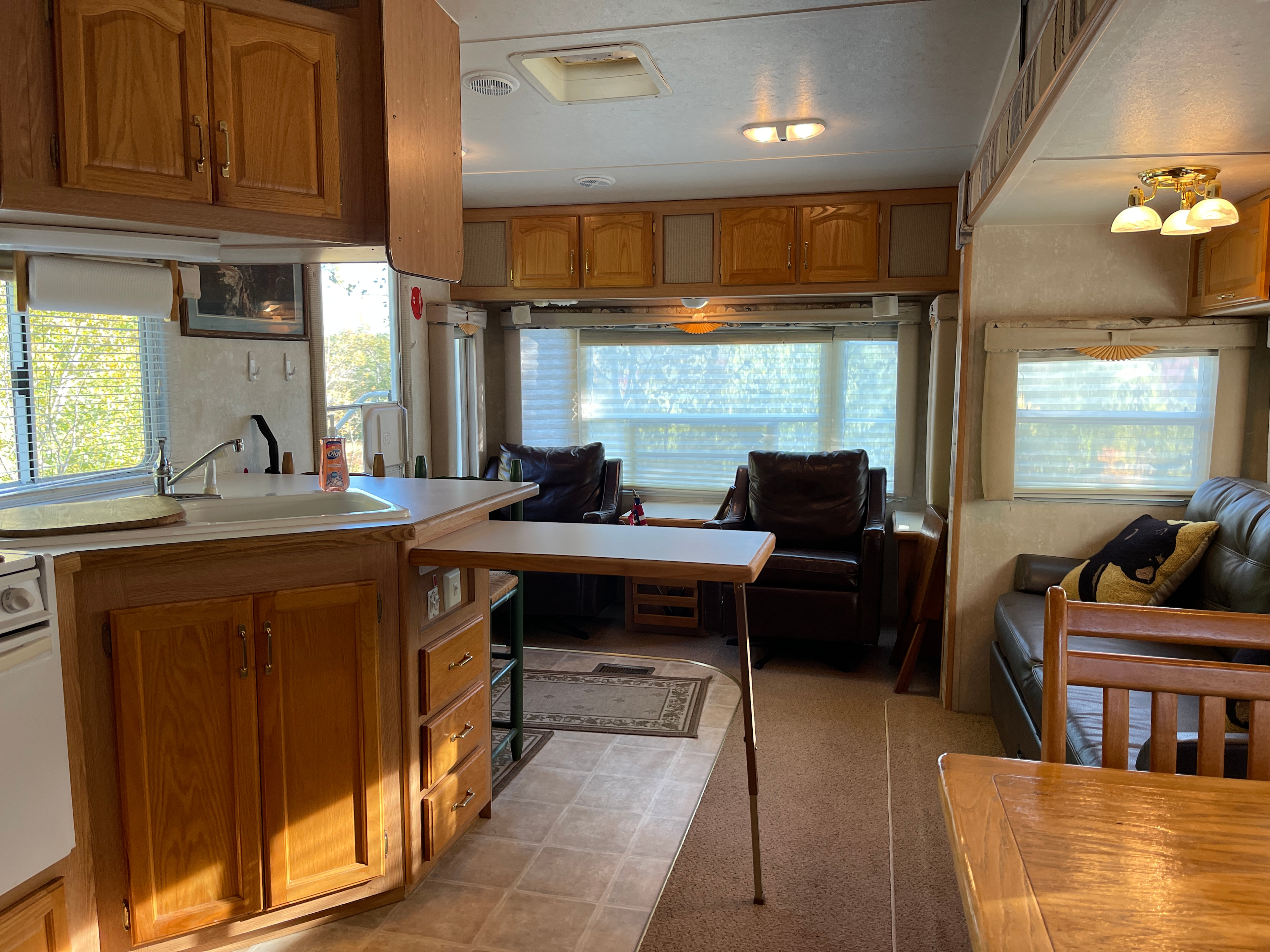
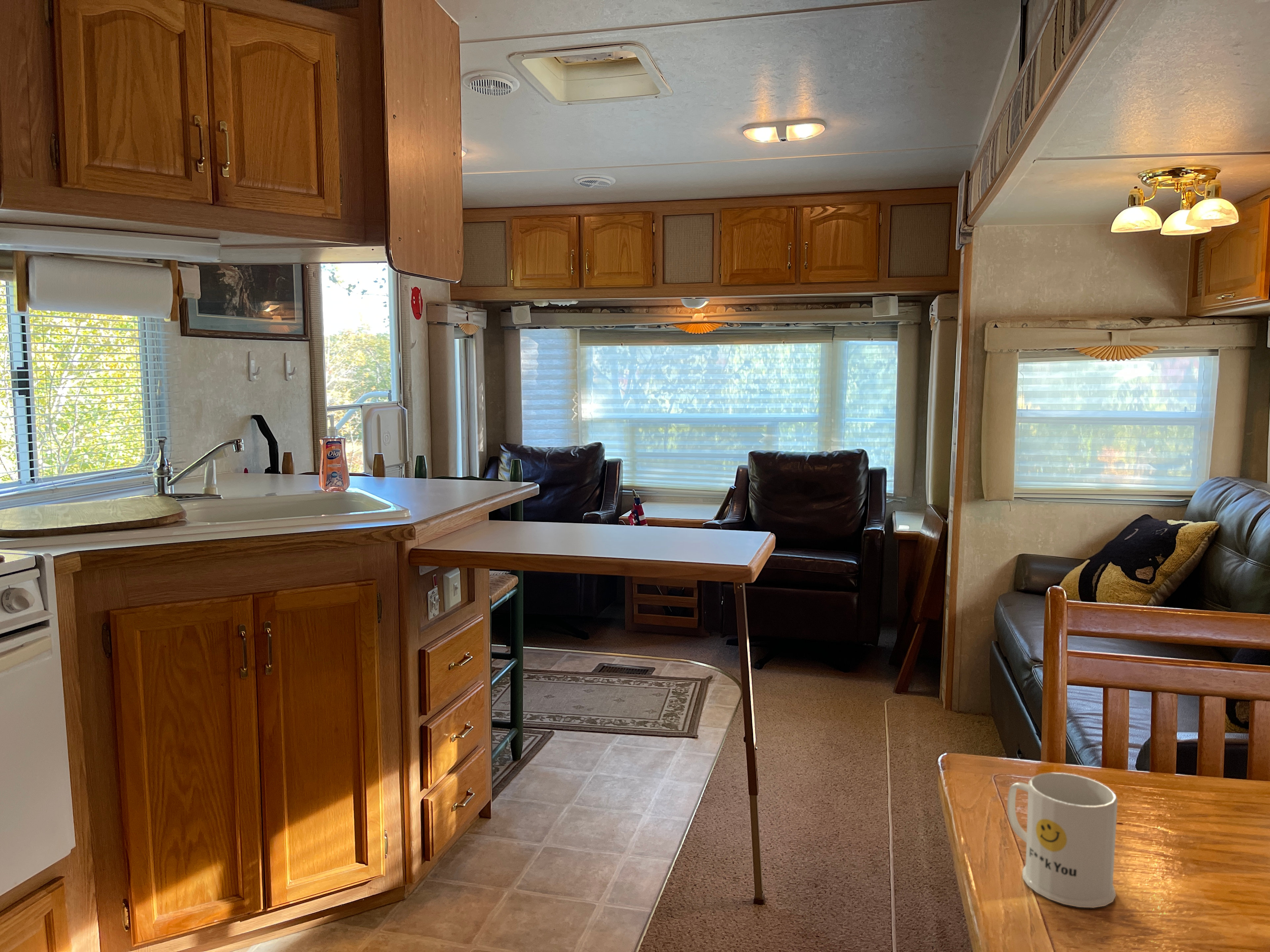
+ mug (1057, 831)
